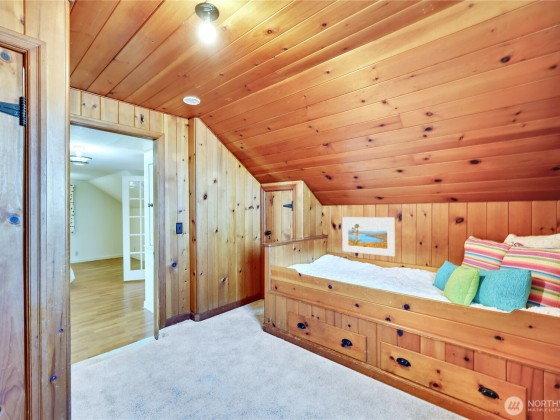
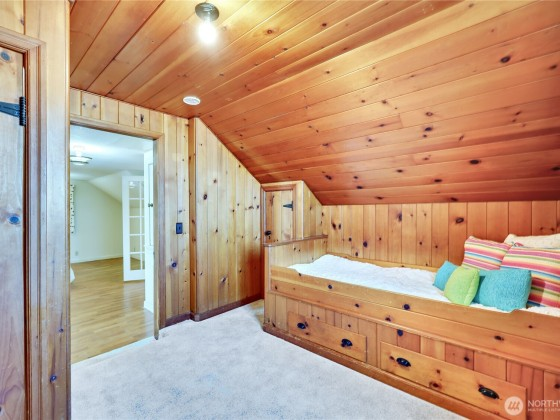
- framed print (367, 235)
